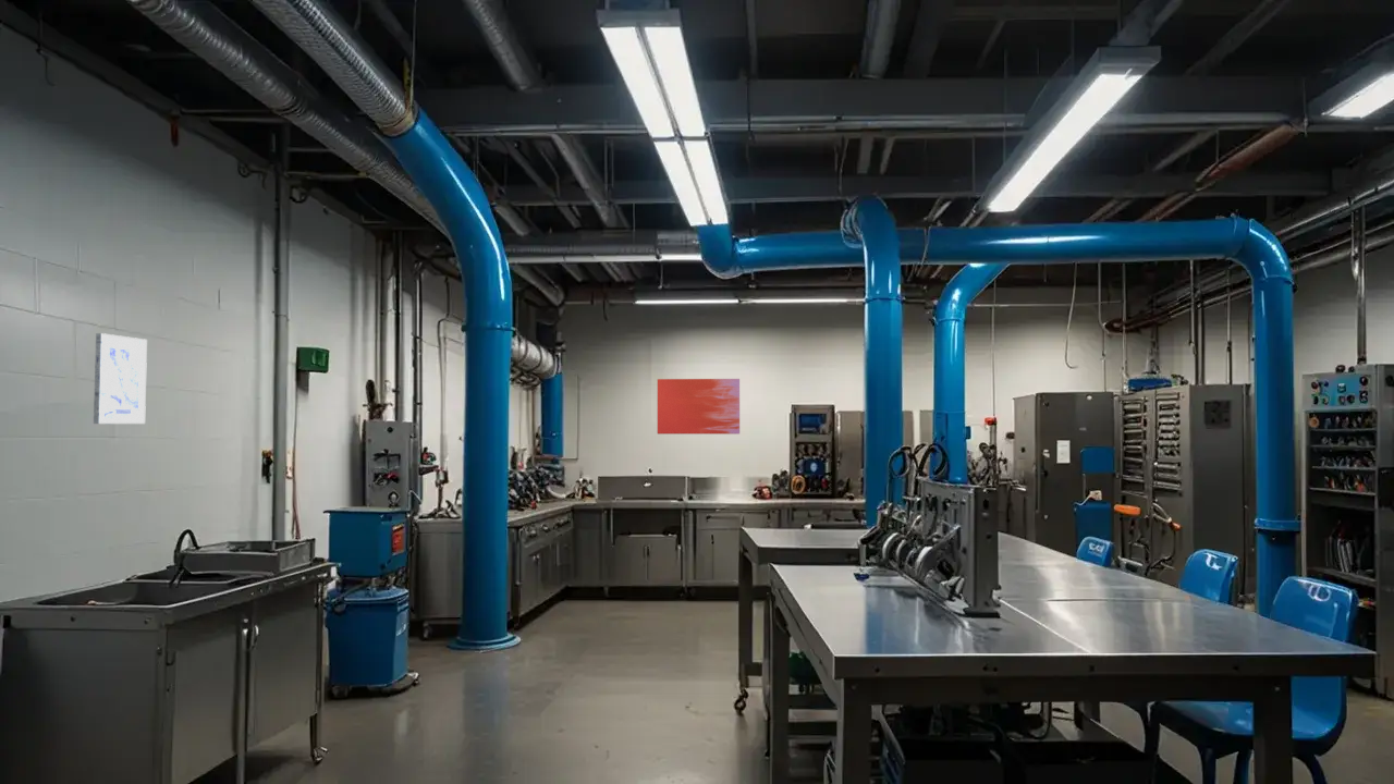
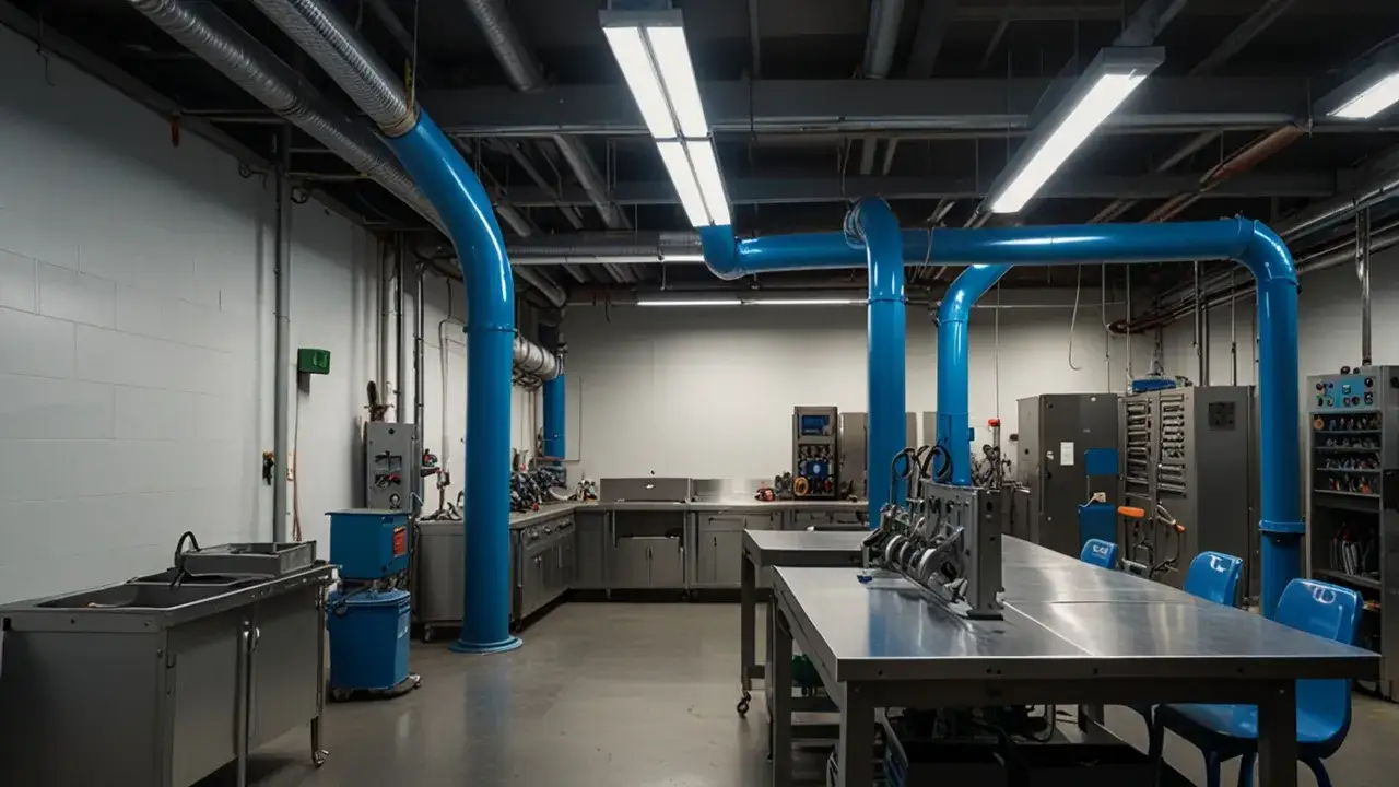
- wall art (698, 406)
- wall art (121, 380)
